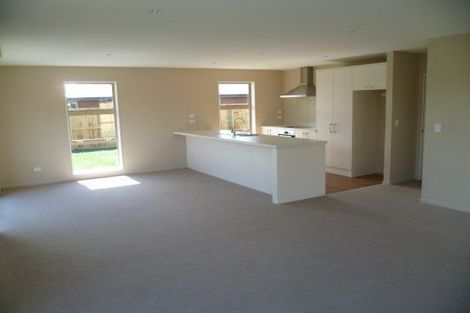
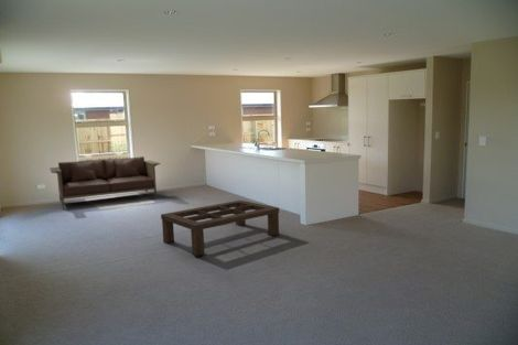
+ coffee table (220, 224)
+ sofa (106, 180)
